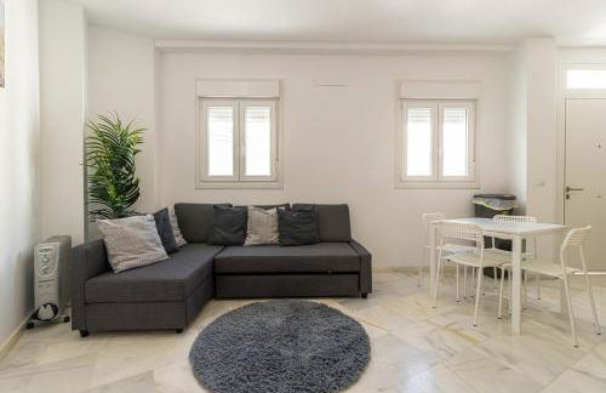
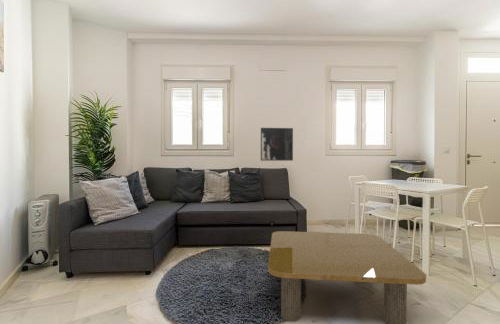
+ coffee table (332, 271)
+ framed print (276, 144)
